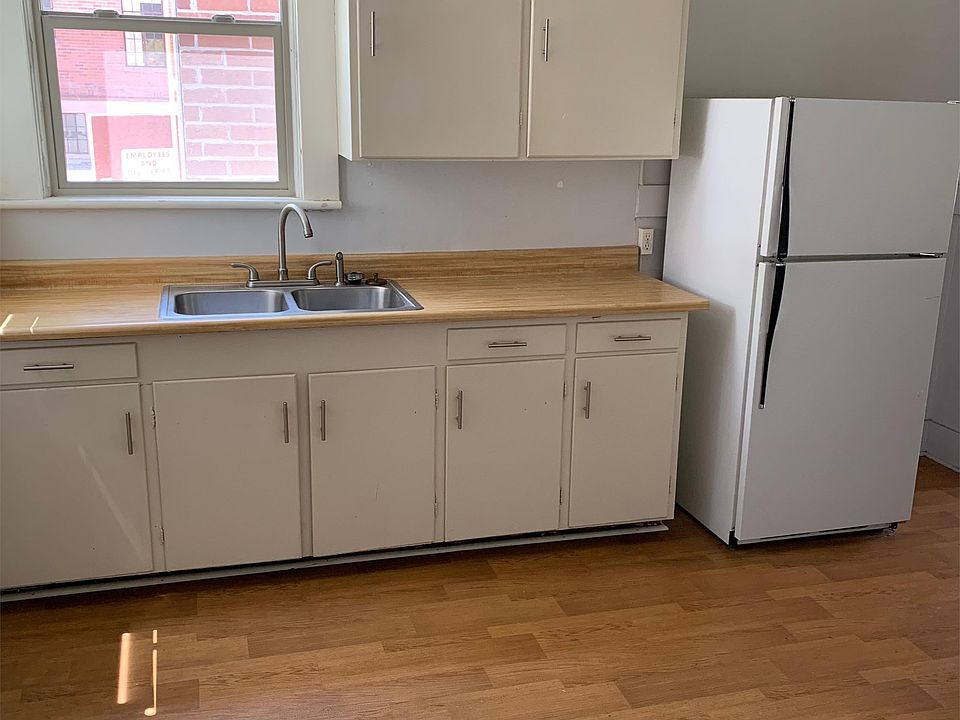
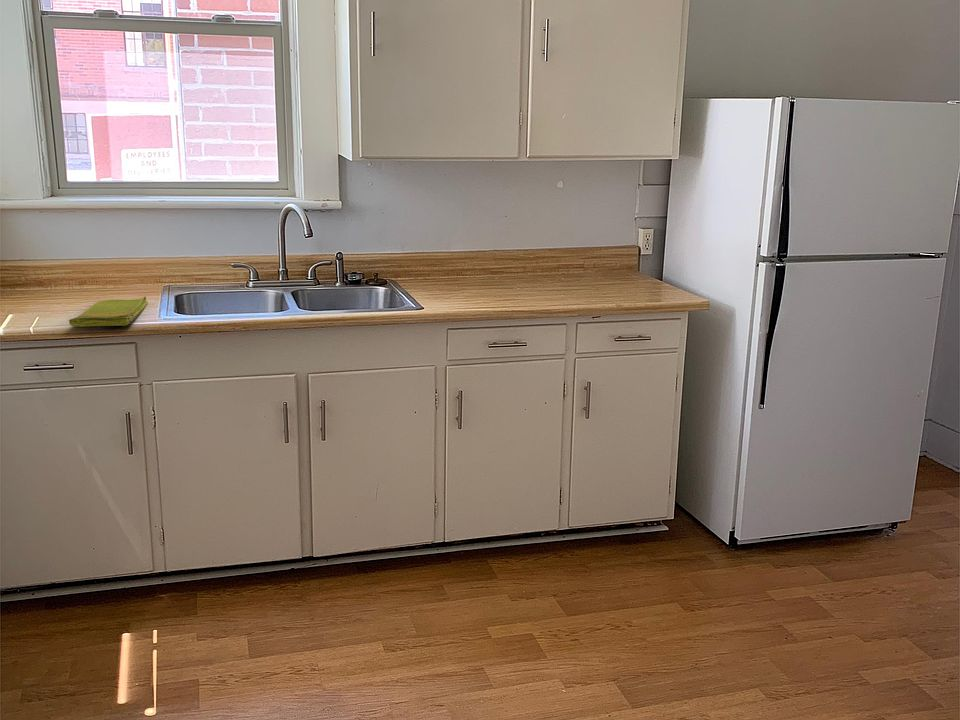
+ dish towel (111, 310)
